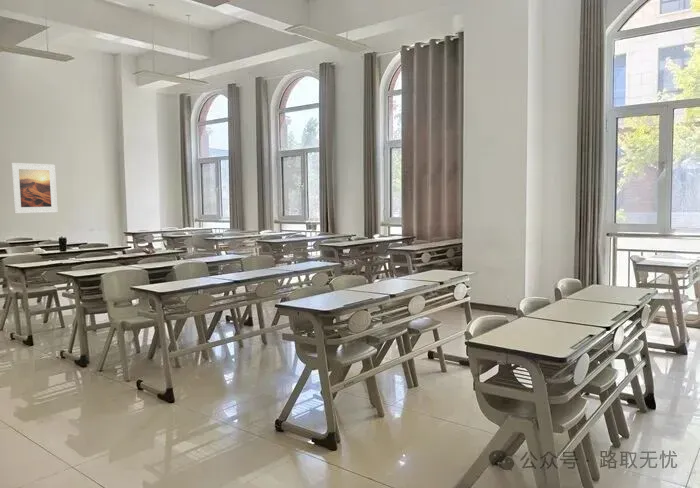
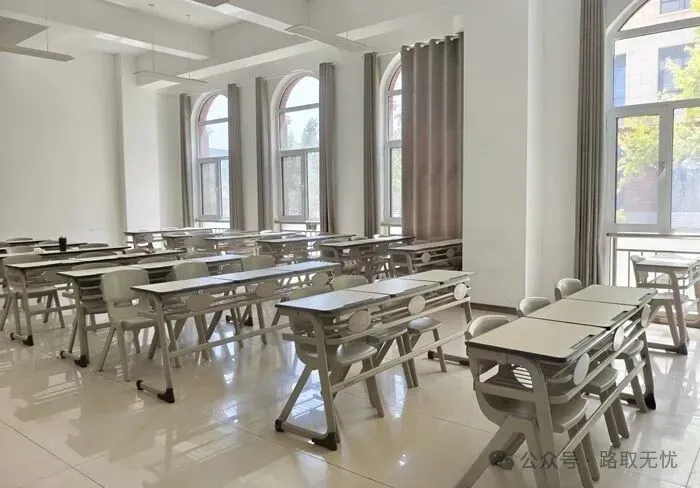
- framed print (35, 188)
